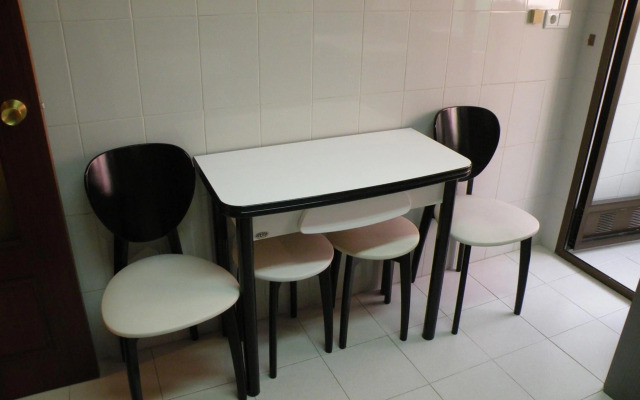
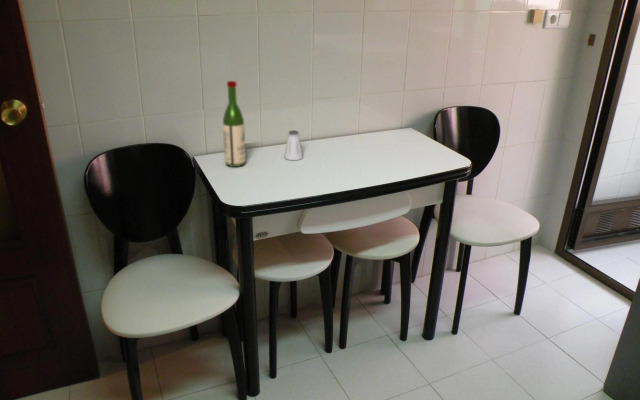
+ wine bottle (233, 124)
+ saltshaker (293, 144)
